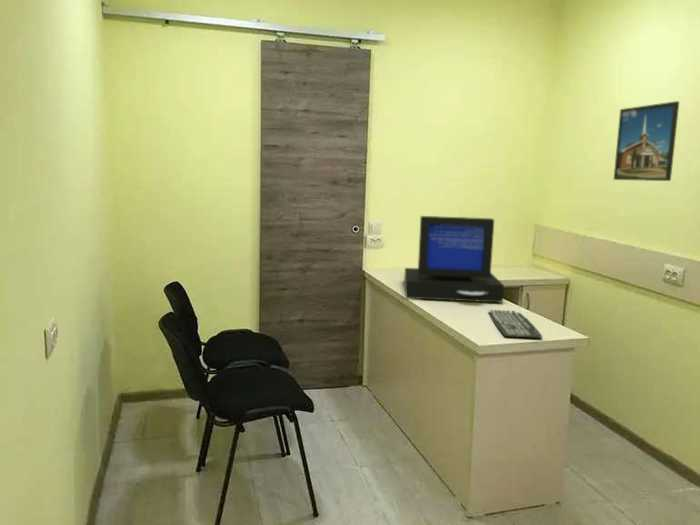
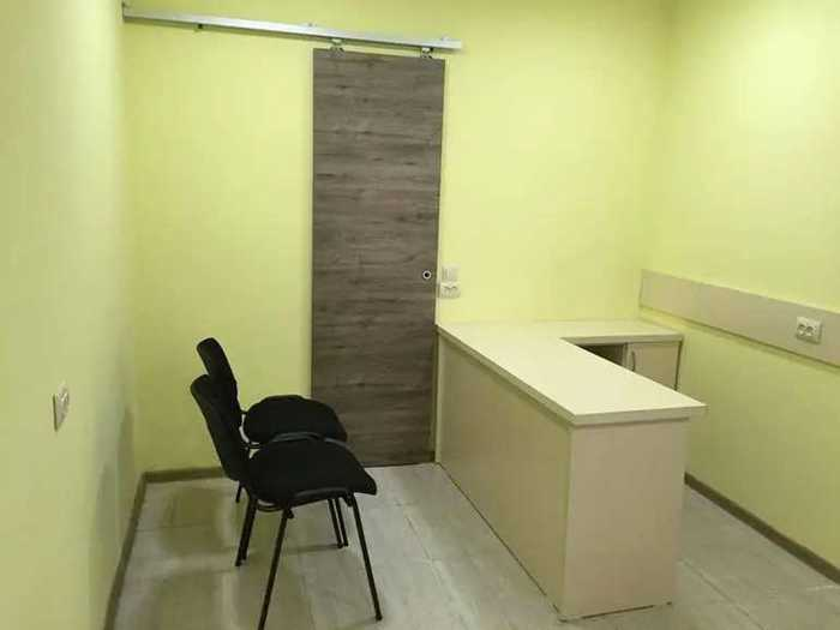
- keyboard (512, 322)
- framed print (644, 143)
- monitor (452, 255)
